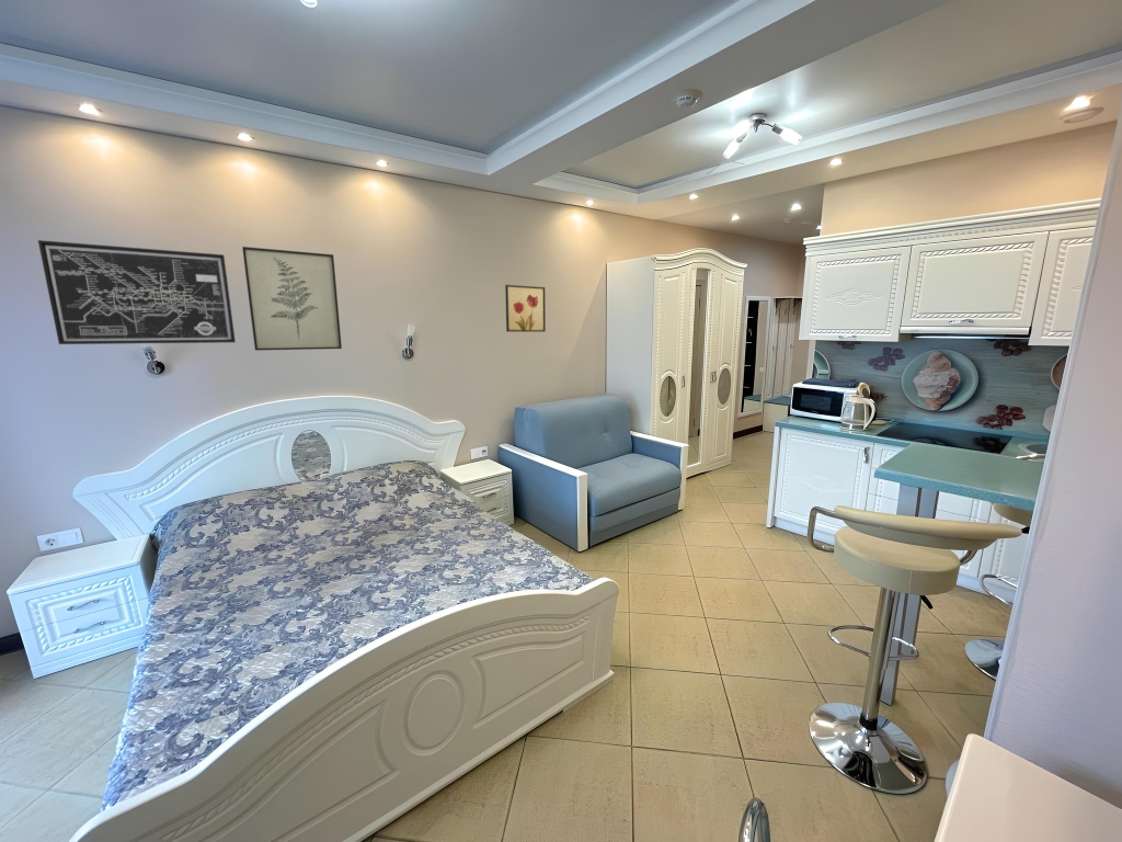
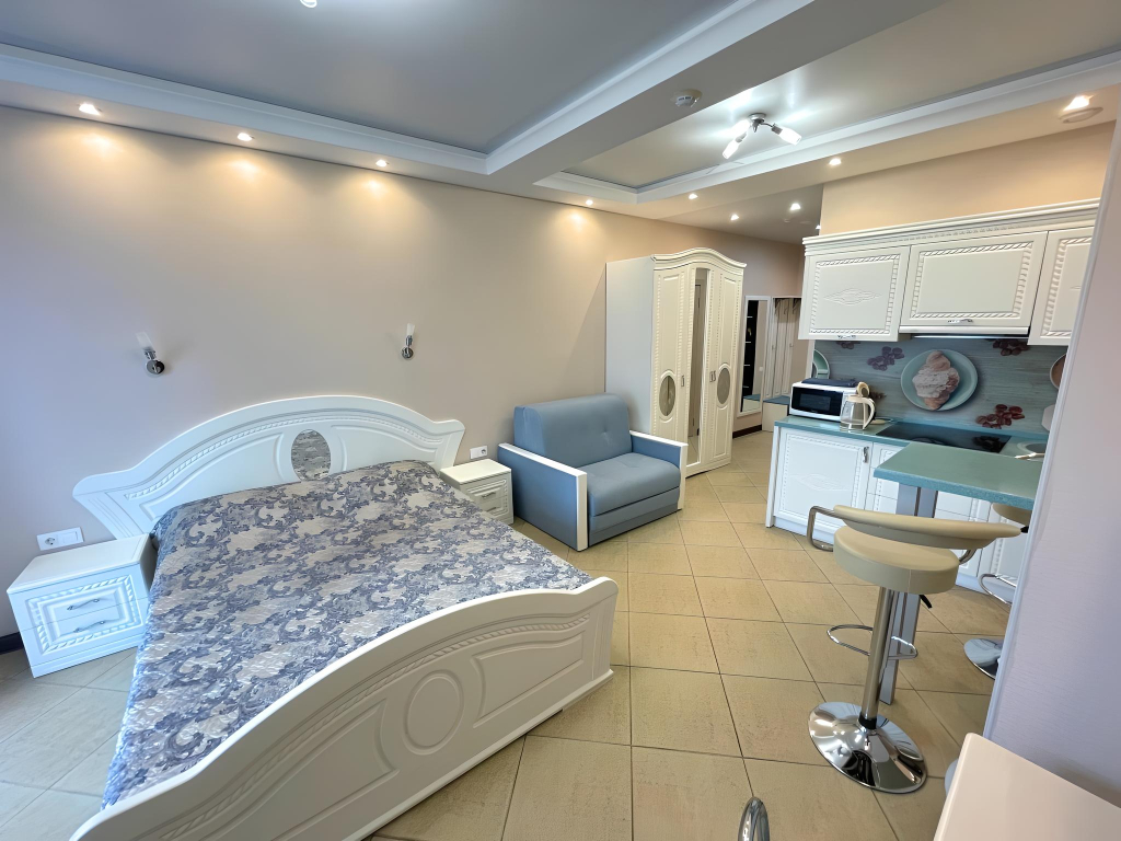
- wall art (147, 296)
- wall art (295, 300)
- wall art (525, 309)
